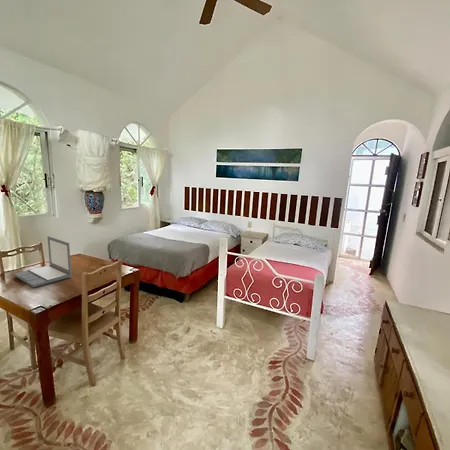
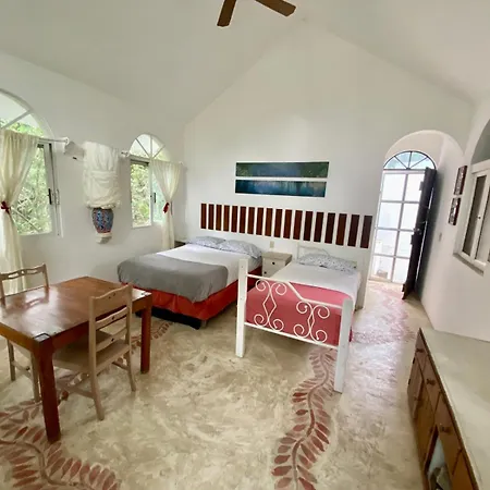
- laptop (44, 266)
